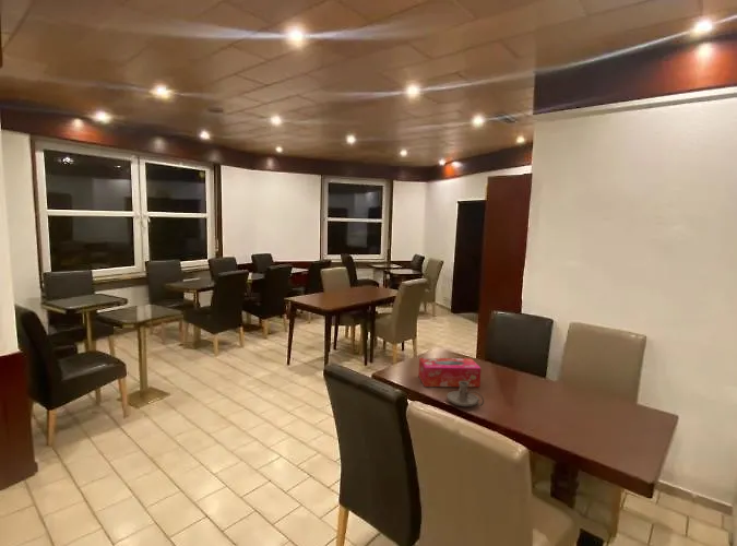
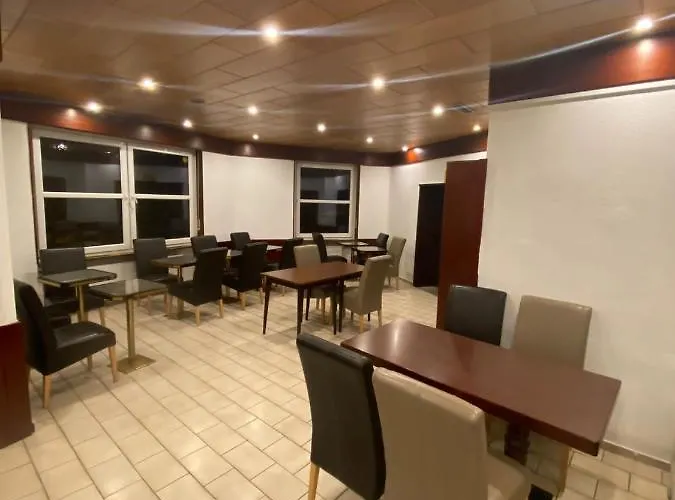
- tissue box (449, 371)
- candle holder (466, 393)
